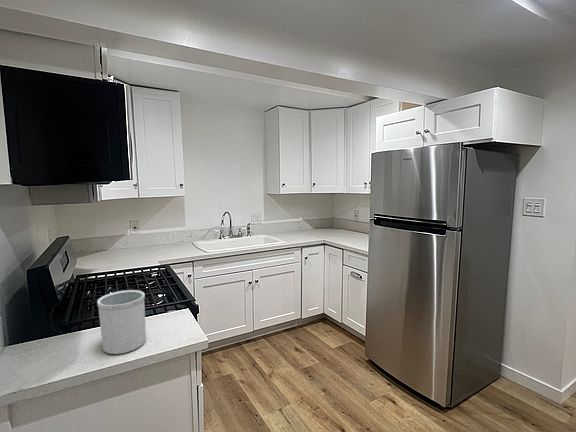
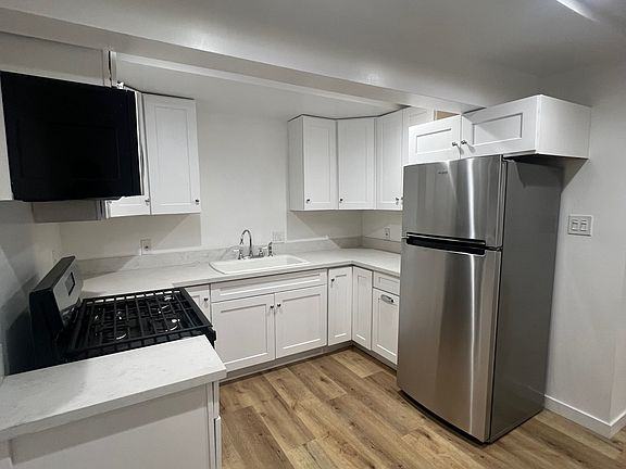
- utensil holder (123, 320)
